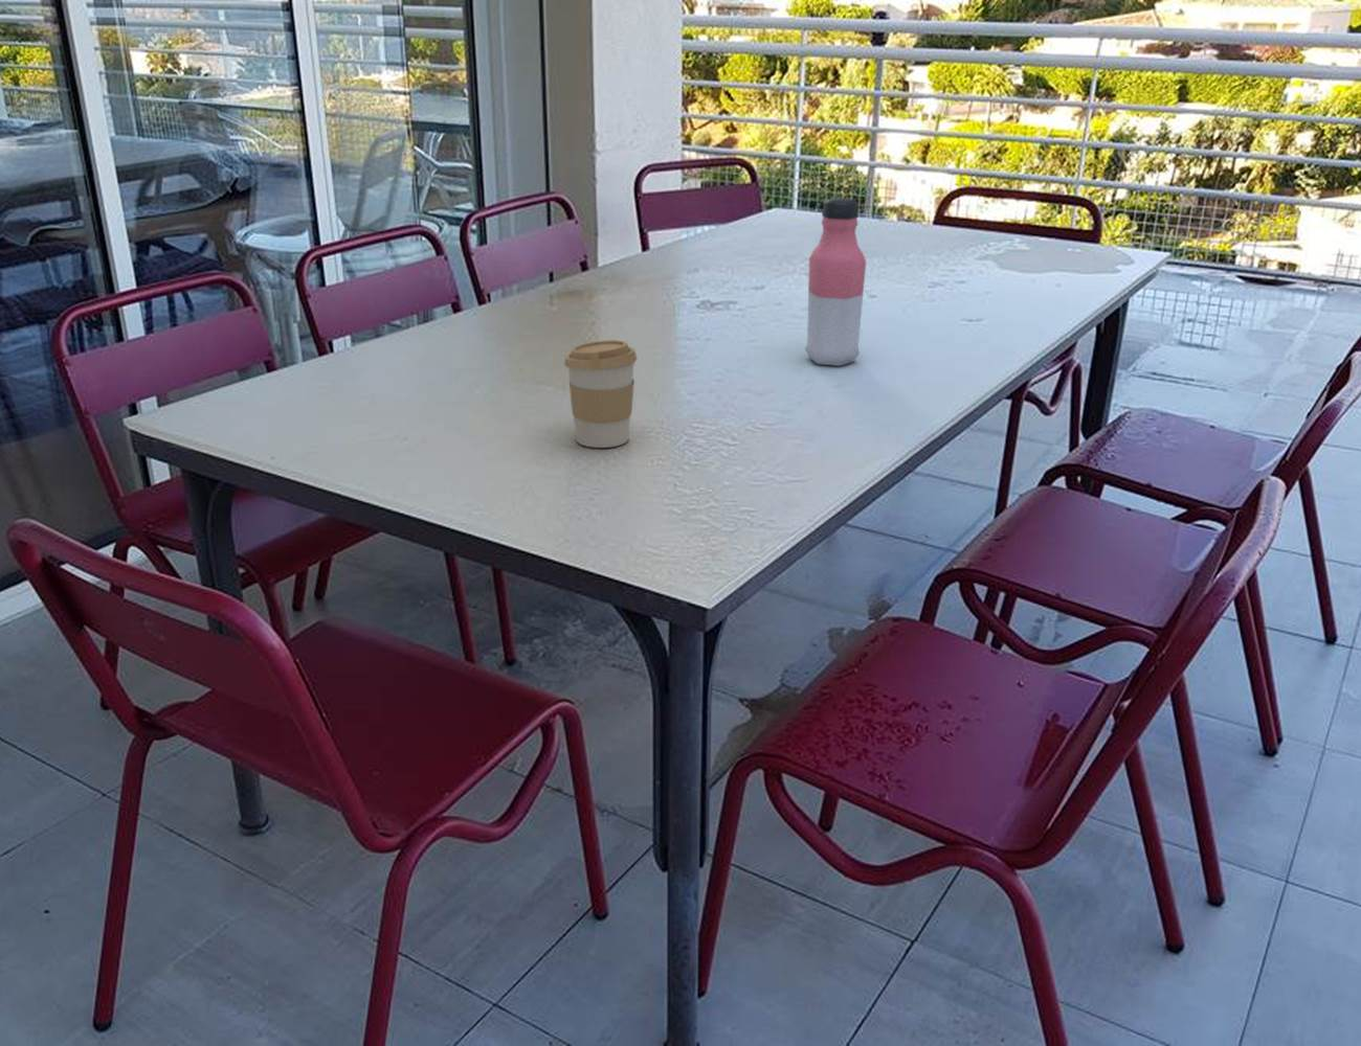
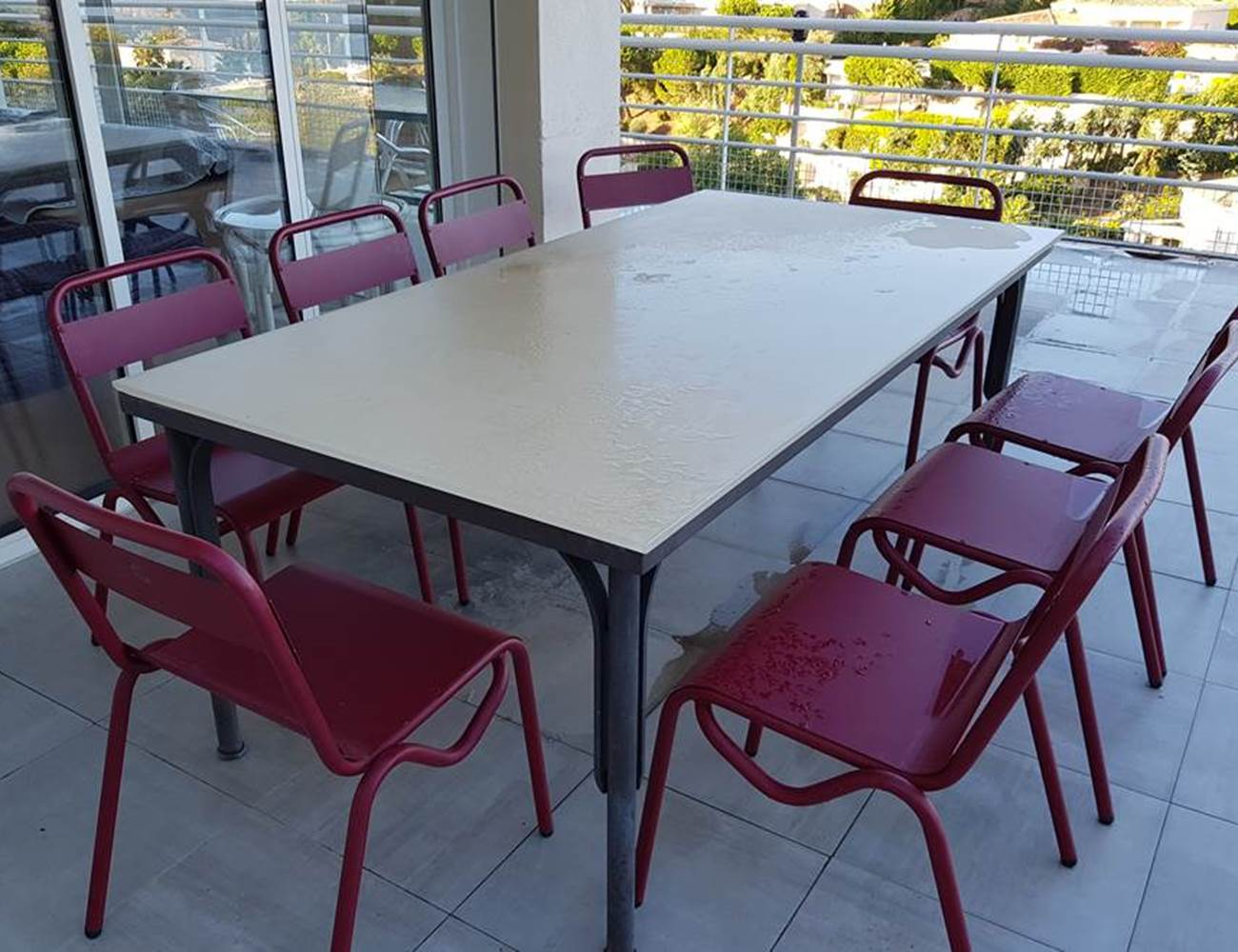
- water bottle (836, 281)
- coffee cup (601, 391)
